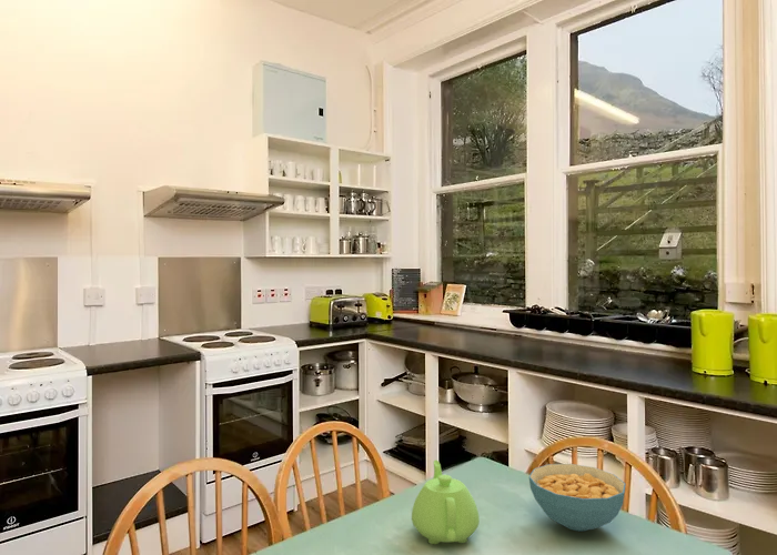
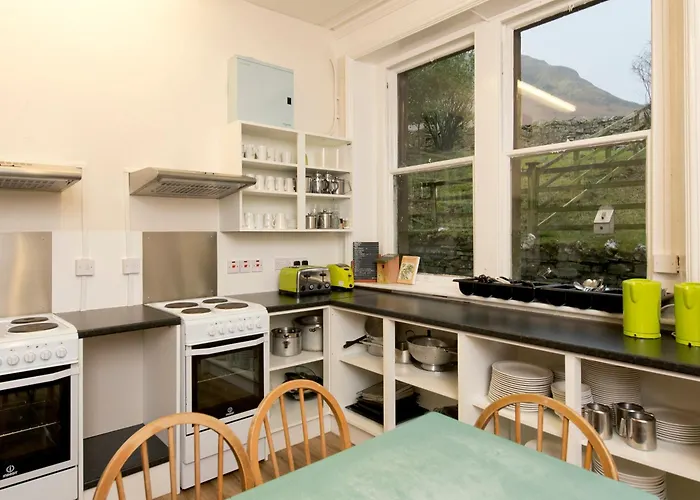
- cereal bowl (576, 502)
- teapot (444, 503)
